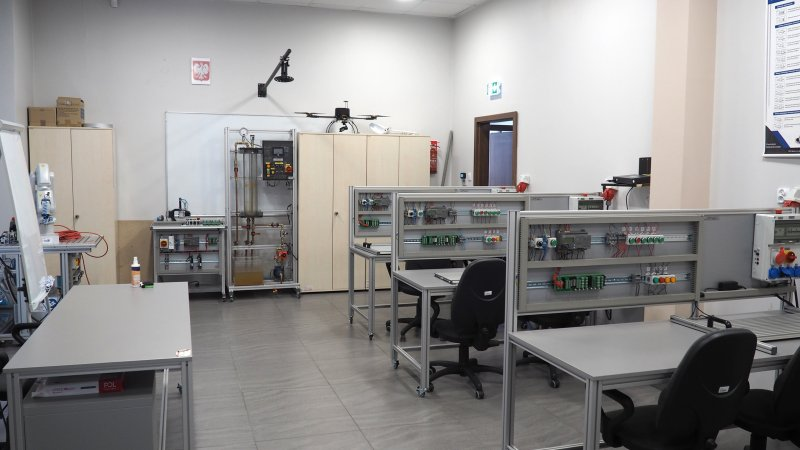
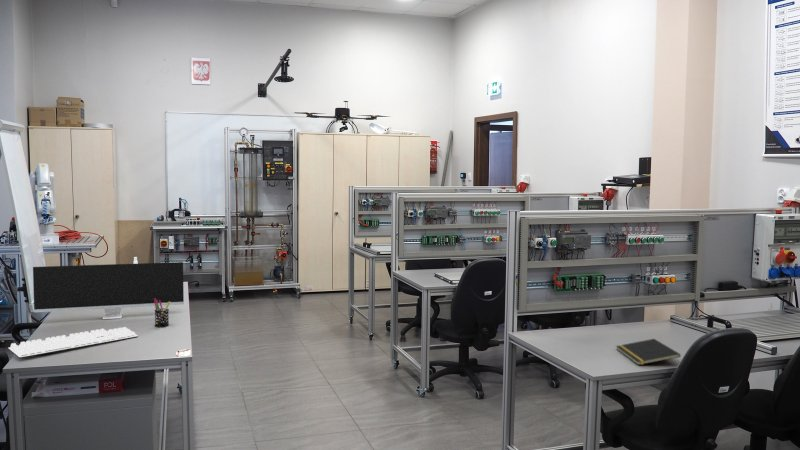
+ keyboard (76, 340)
+ monitor (111, 290)
+ notepad (646, 351)
+ pen holder (160, 312)
